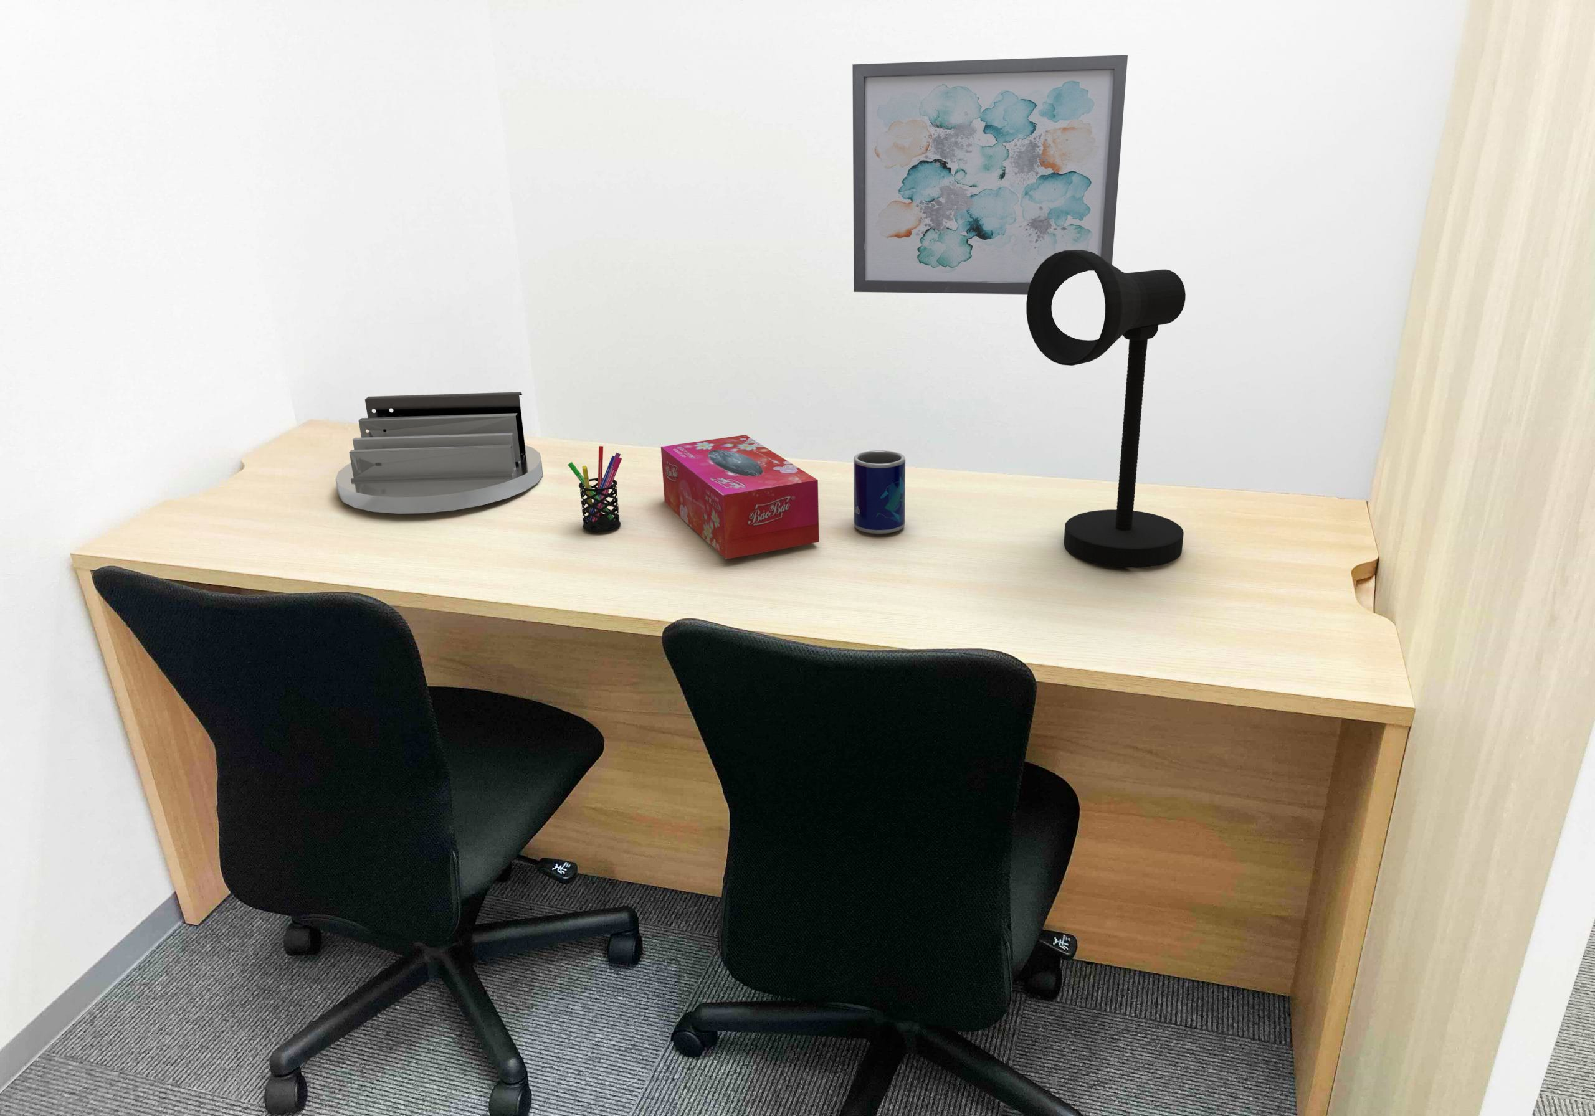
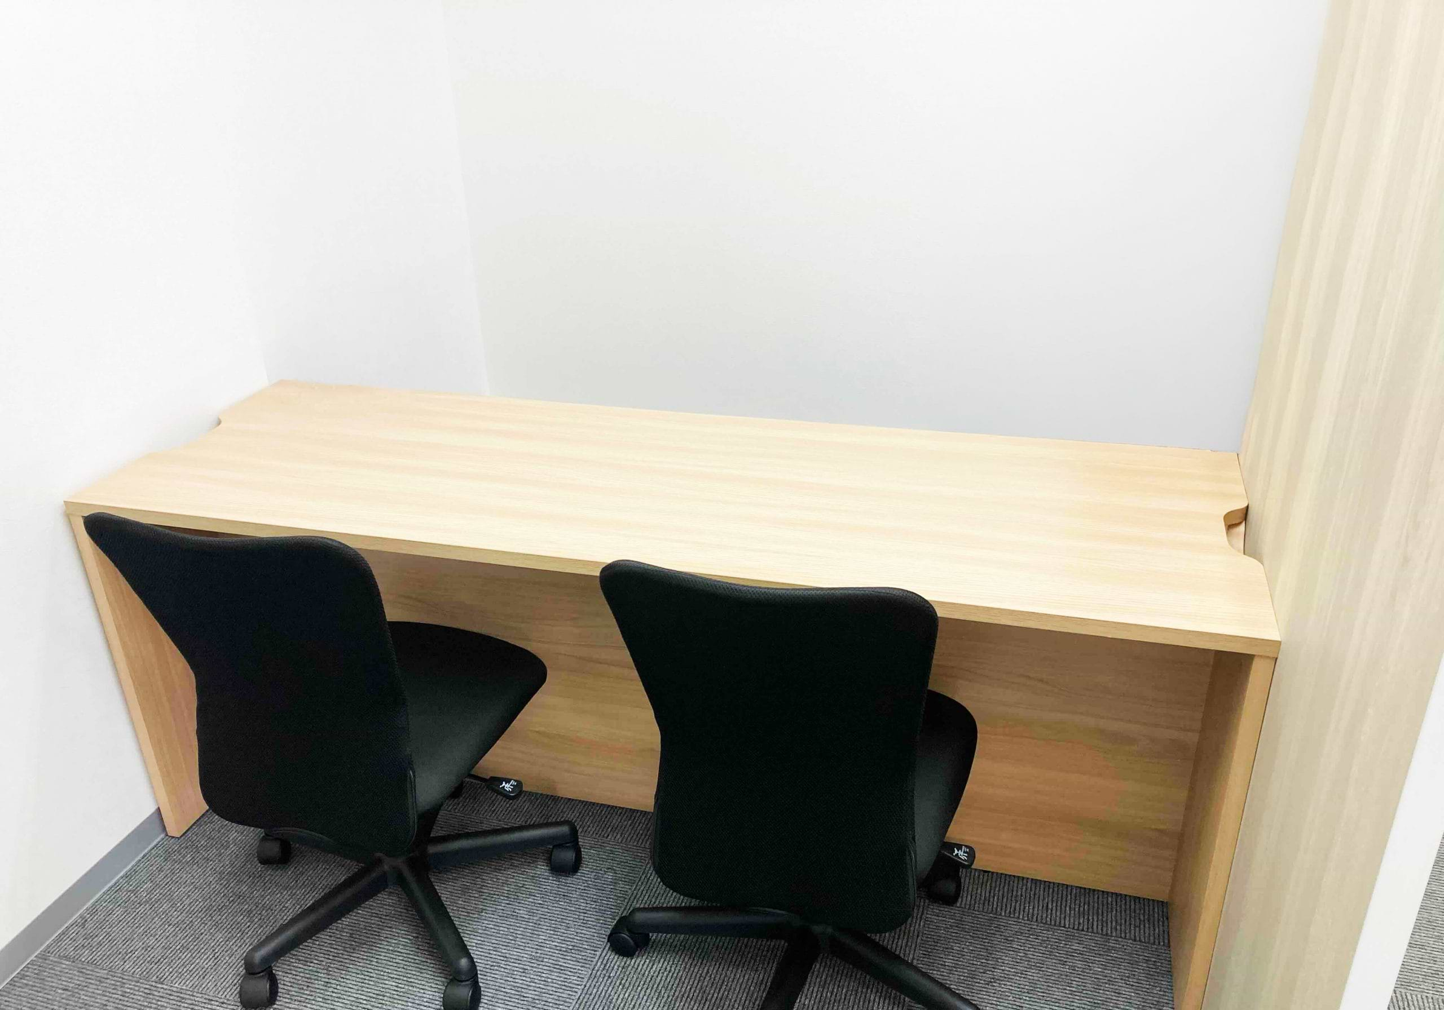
- wall art (983, 181)
- tissue box (737, 492)
- mug (880, 487)
- desk organizer (438, 443)
- pen holder (594, 488)
- desk lamp (1124, 410)
